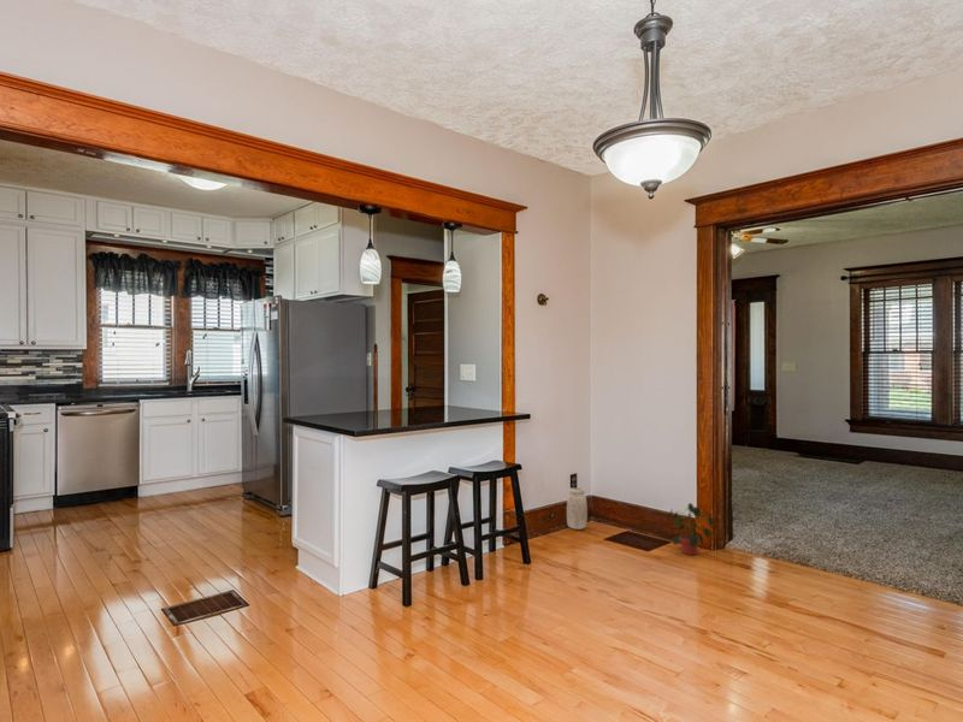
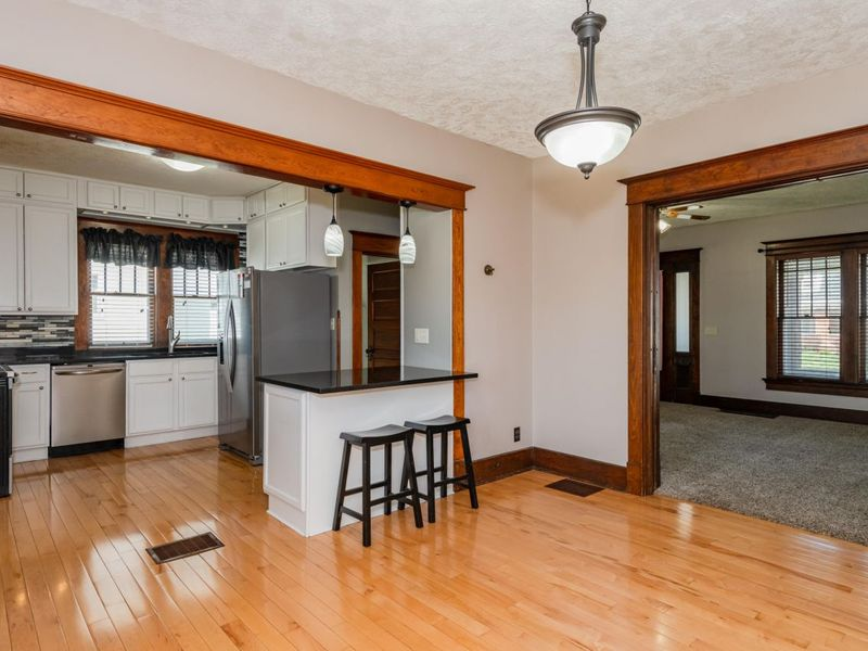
- potted plant (691, 526)
- vase (577, 508)
